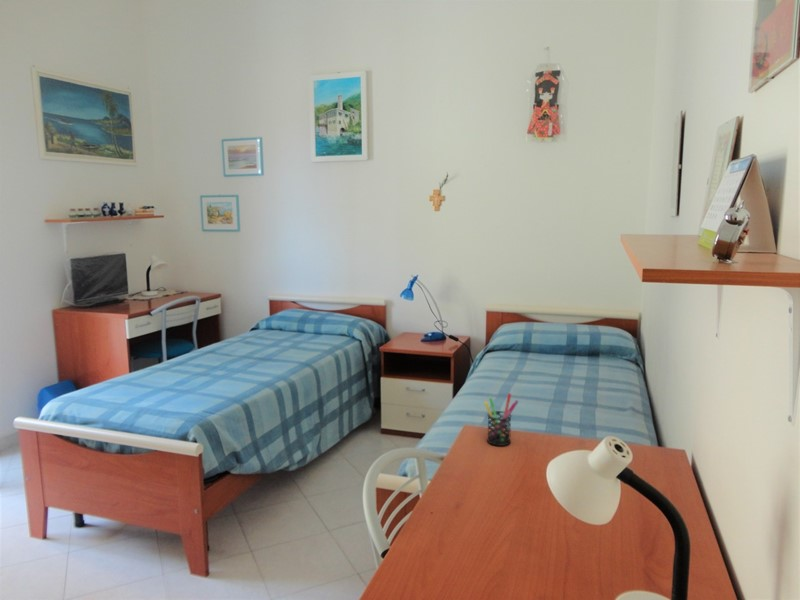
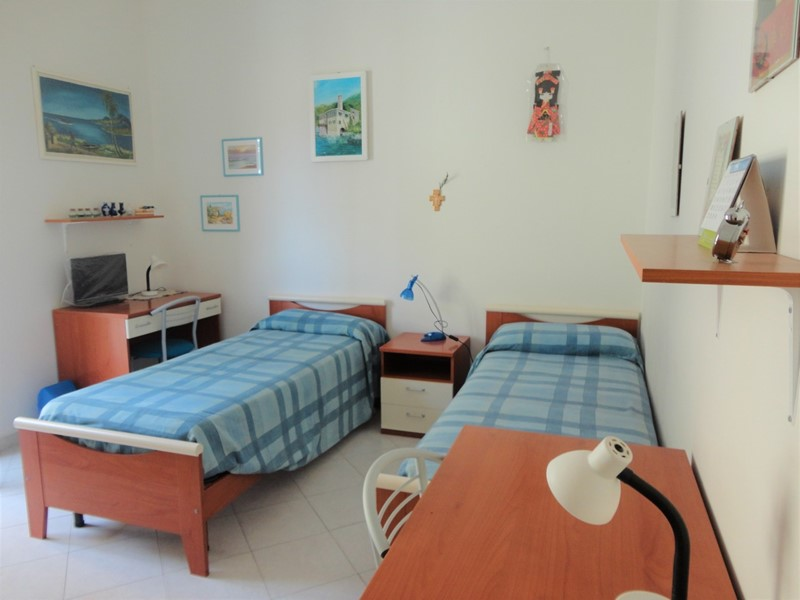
- pen holder (499, 417)
